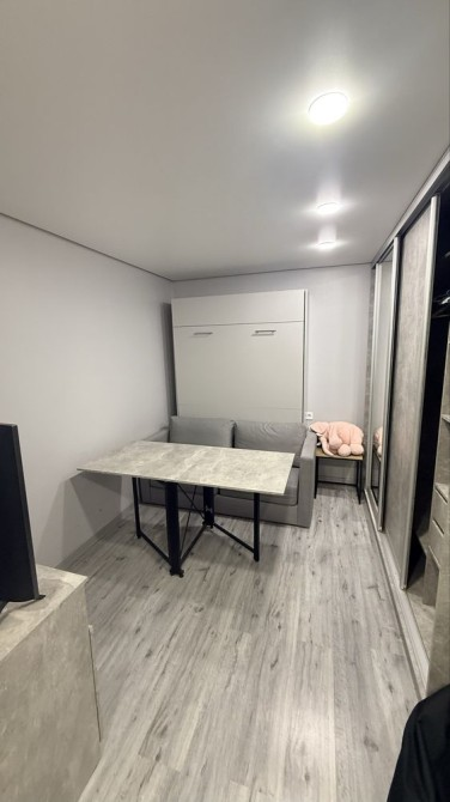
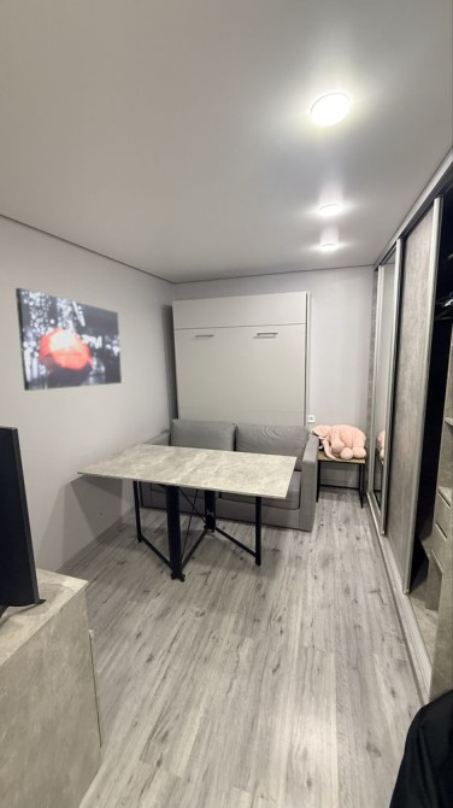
+ wall art (78, 345)
